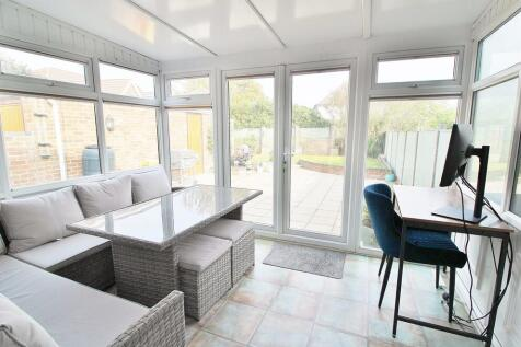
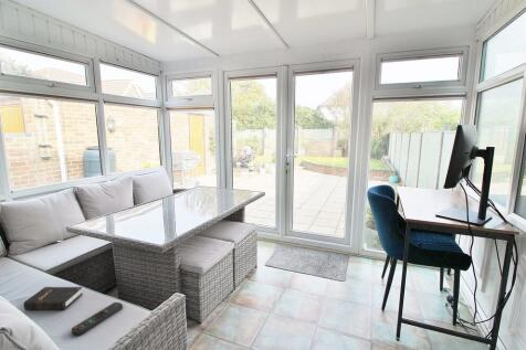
+ remote control (98, 317)
+ hardback book (54, 298)
